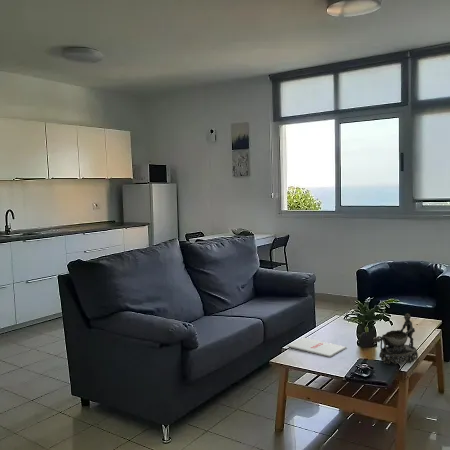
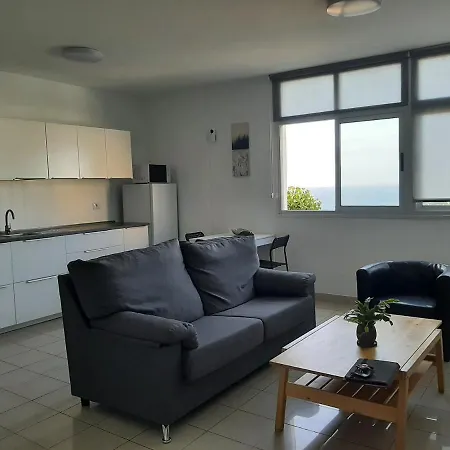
- decorative bowl (396, 338)
- magazine (316, 346)
